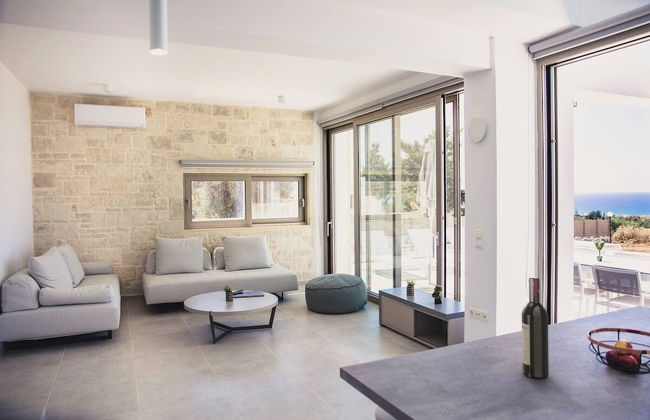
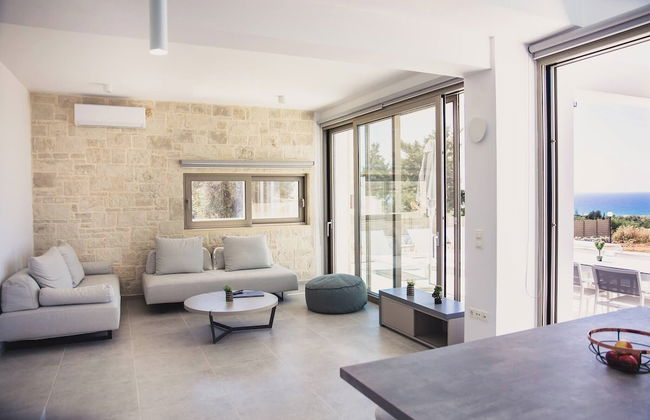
- wine bottle (534, 325)
